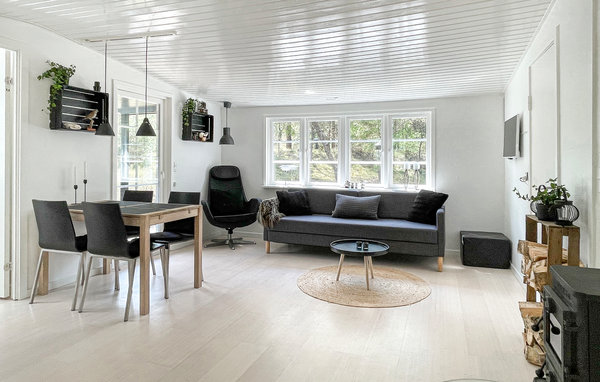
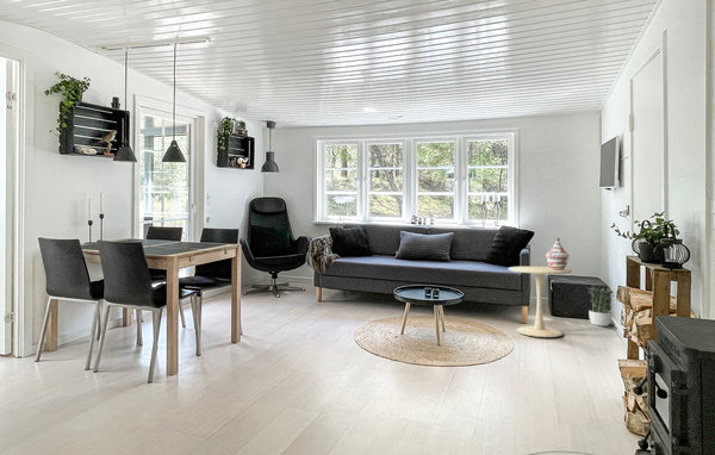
+ woven basket (557, 253)
+ potted plant (599, 304)
+ side table (539, 300)
